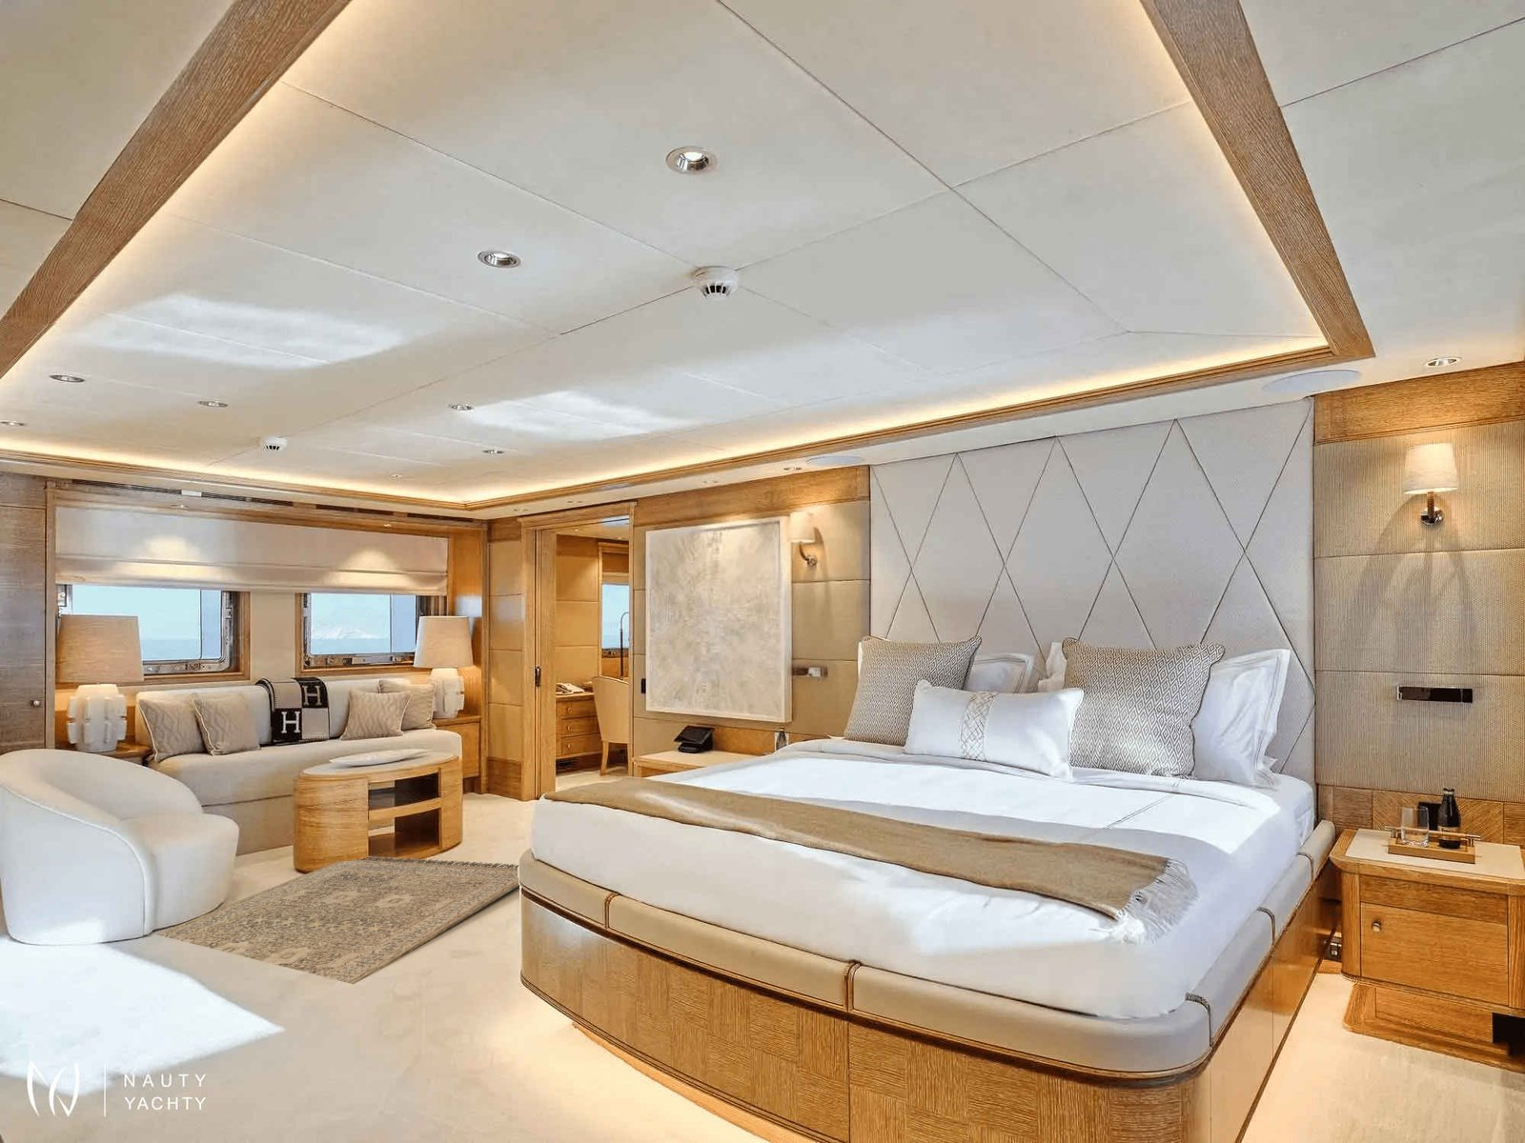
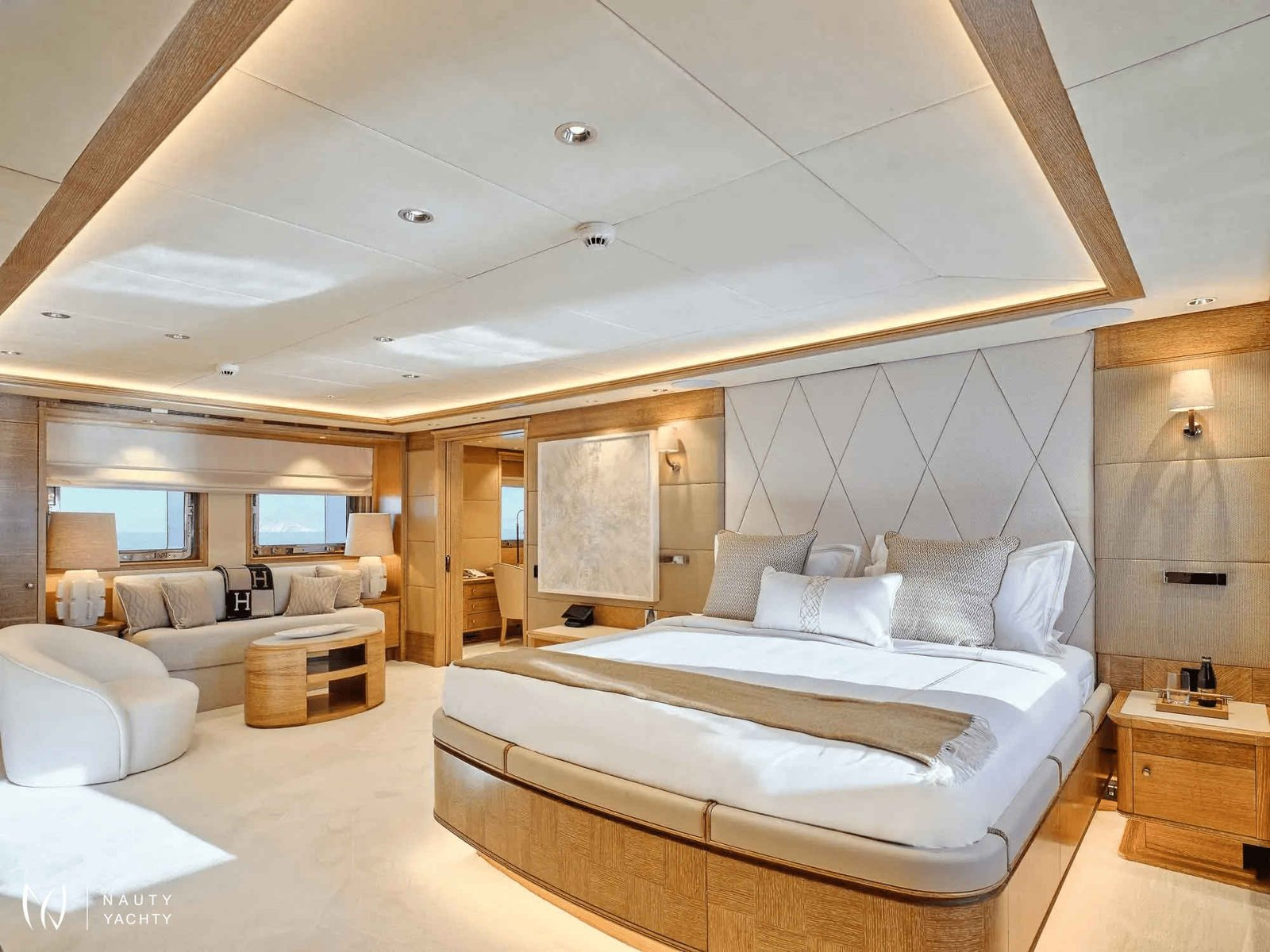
- rug (317, 923)
